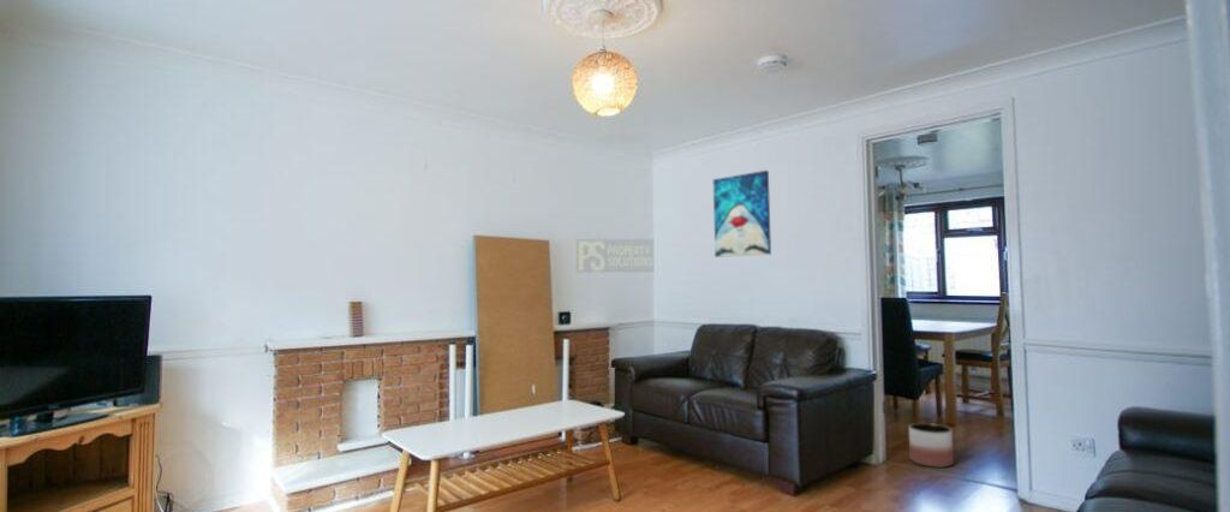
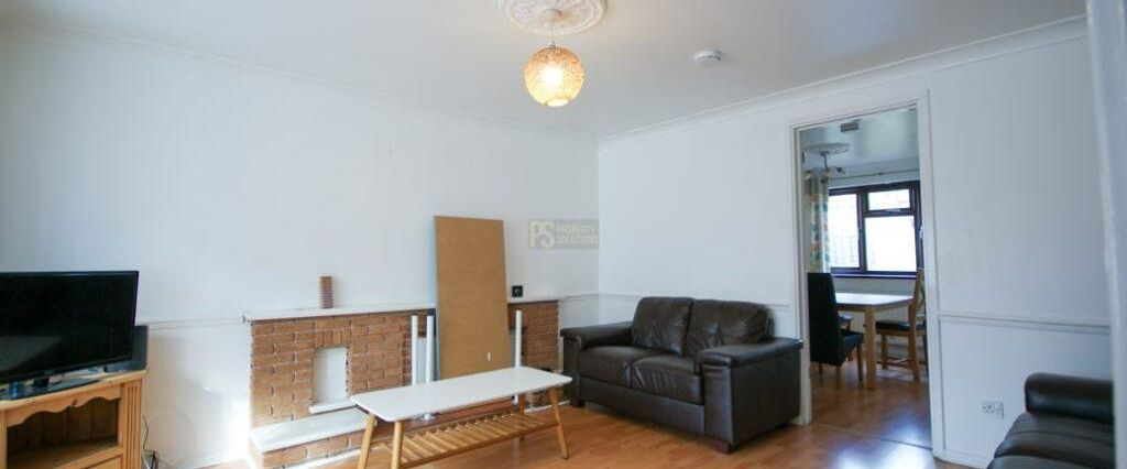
- planter (930, 445)
- wall art (740, 215)
